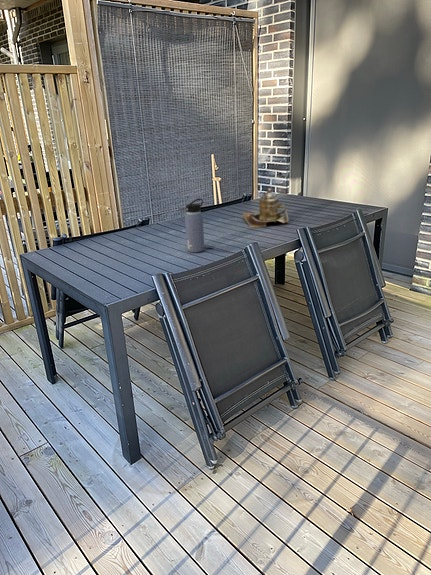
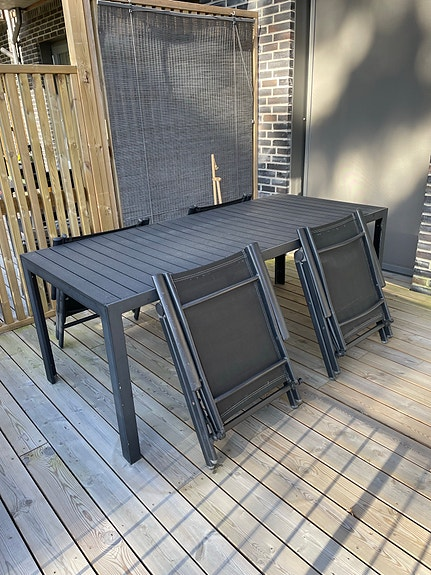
- water bottle (194, 224)
- teapot (265, 204)
